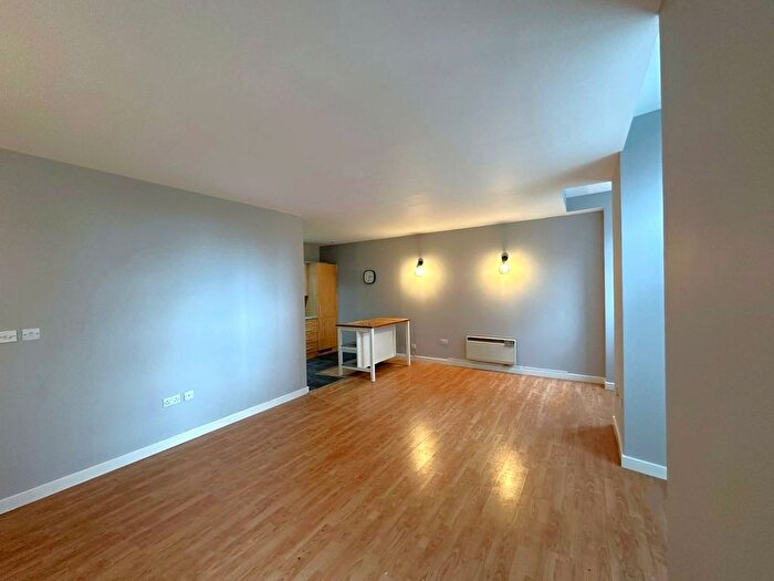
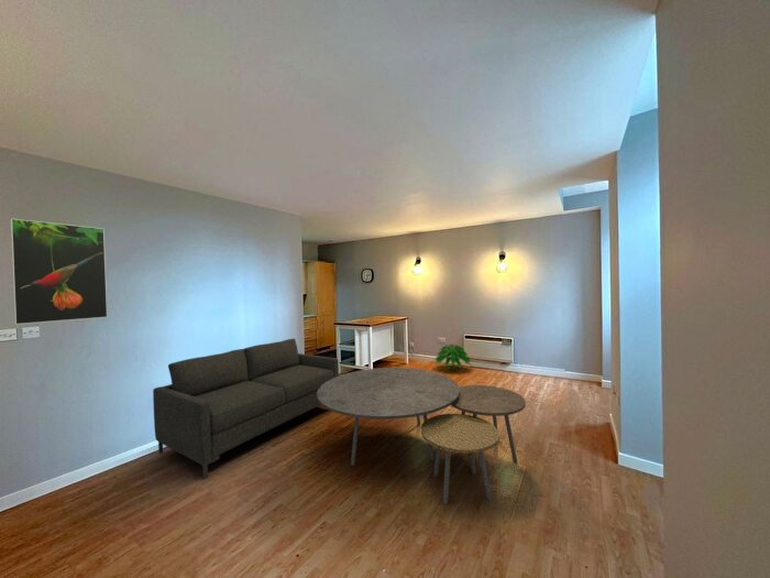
+ sofa (260, 389)
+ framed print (63, 272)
+ indoor plant (452, 356)
+ coffee table (409, 416)
